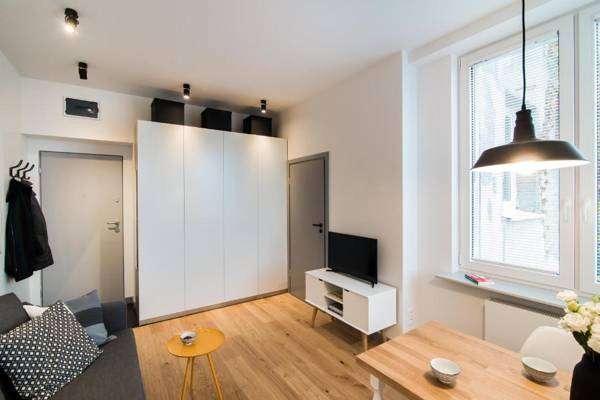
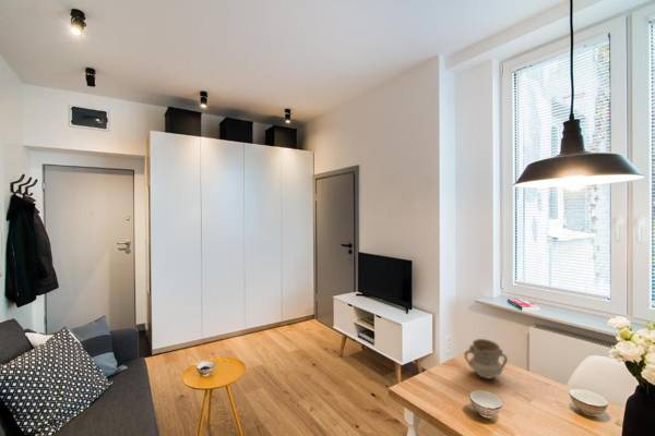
+ mug (485, 359)
